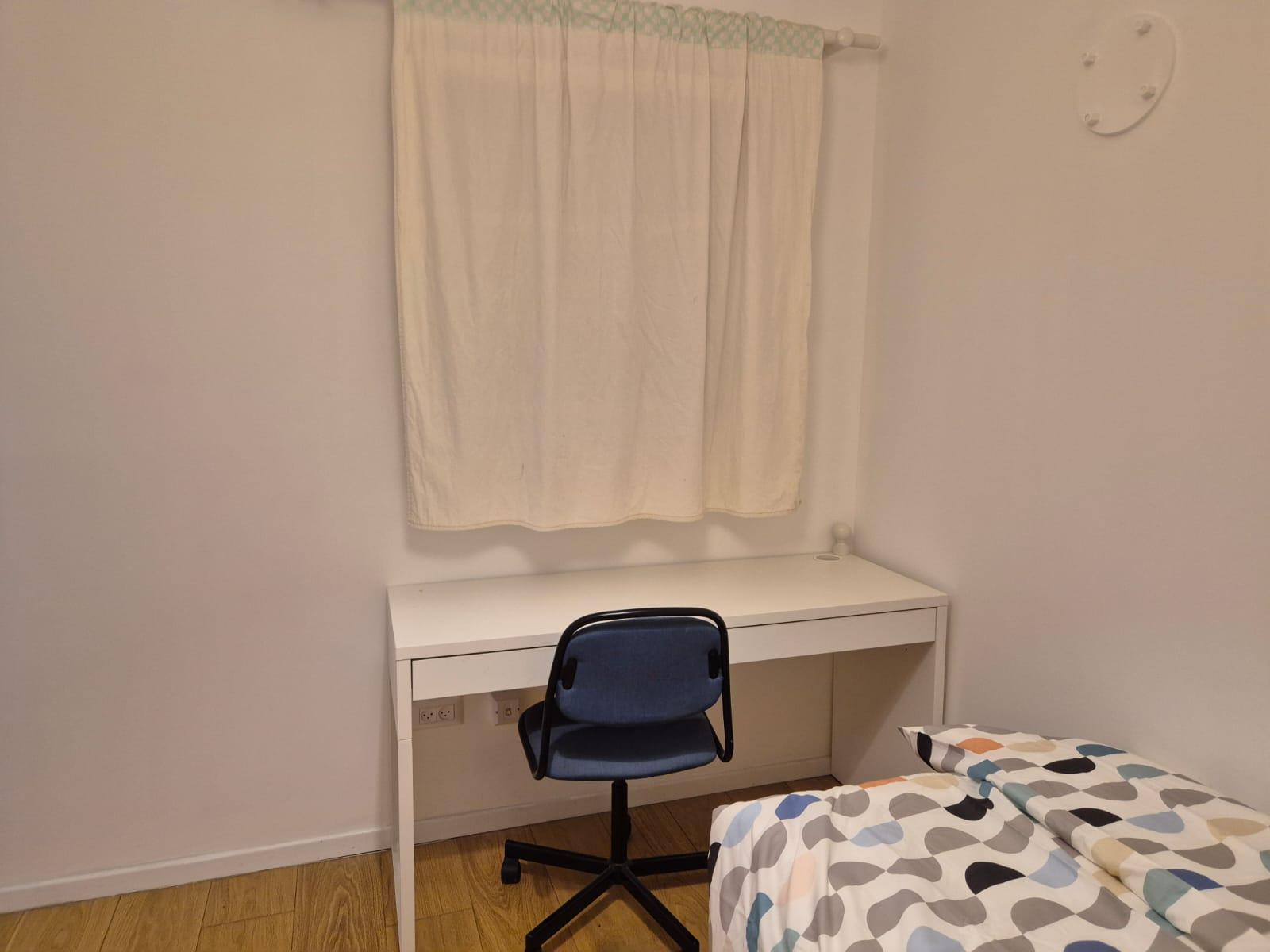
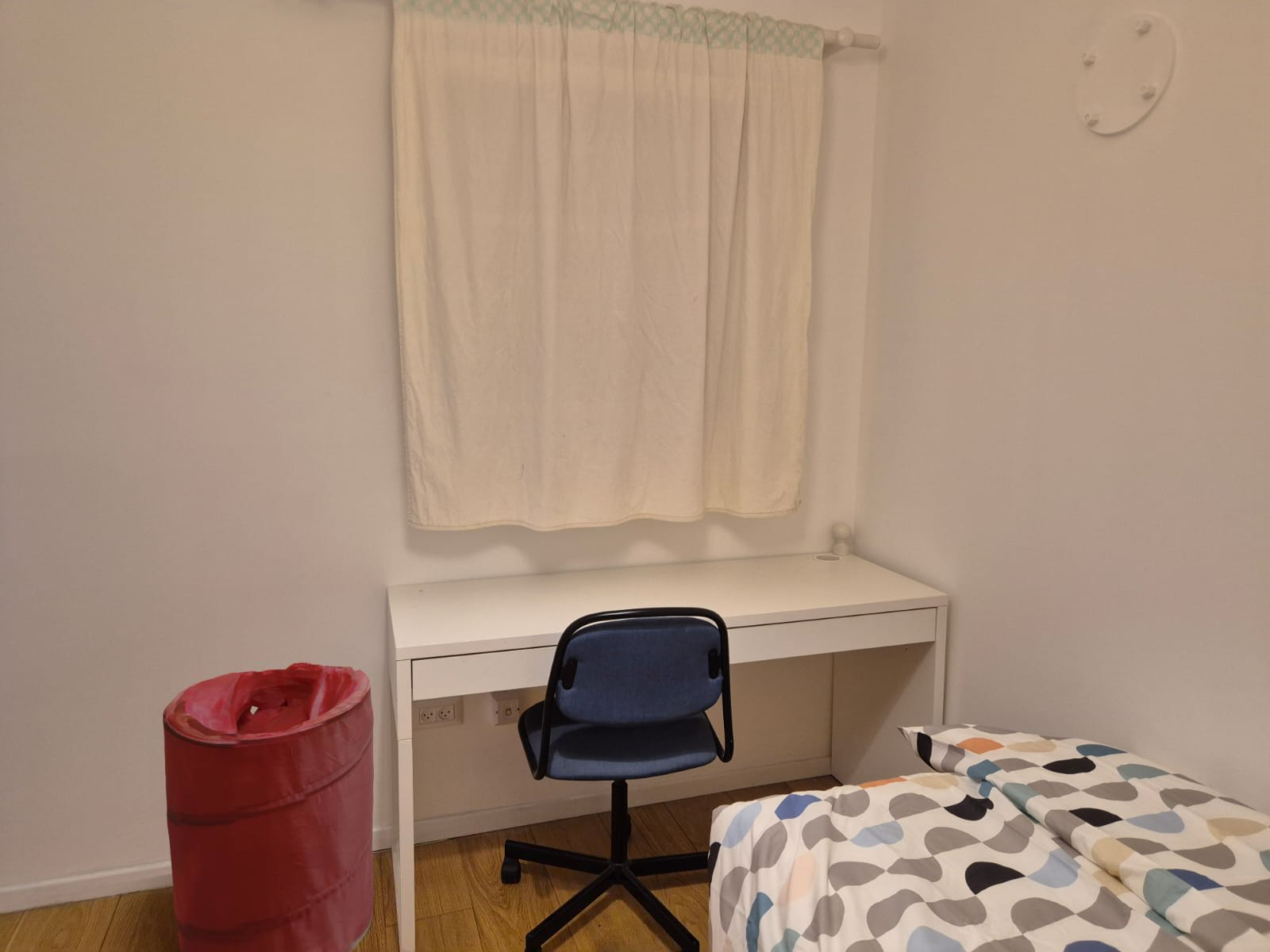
+ laundry hamper (276, 805)
